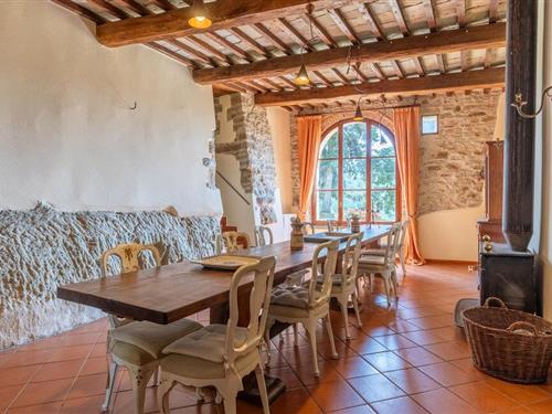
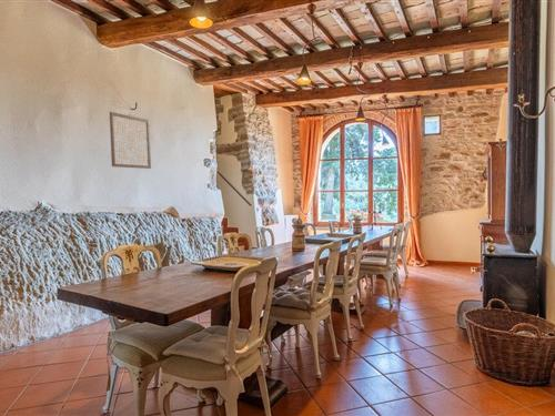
+ wall art (131, 140)
